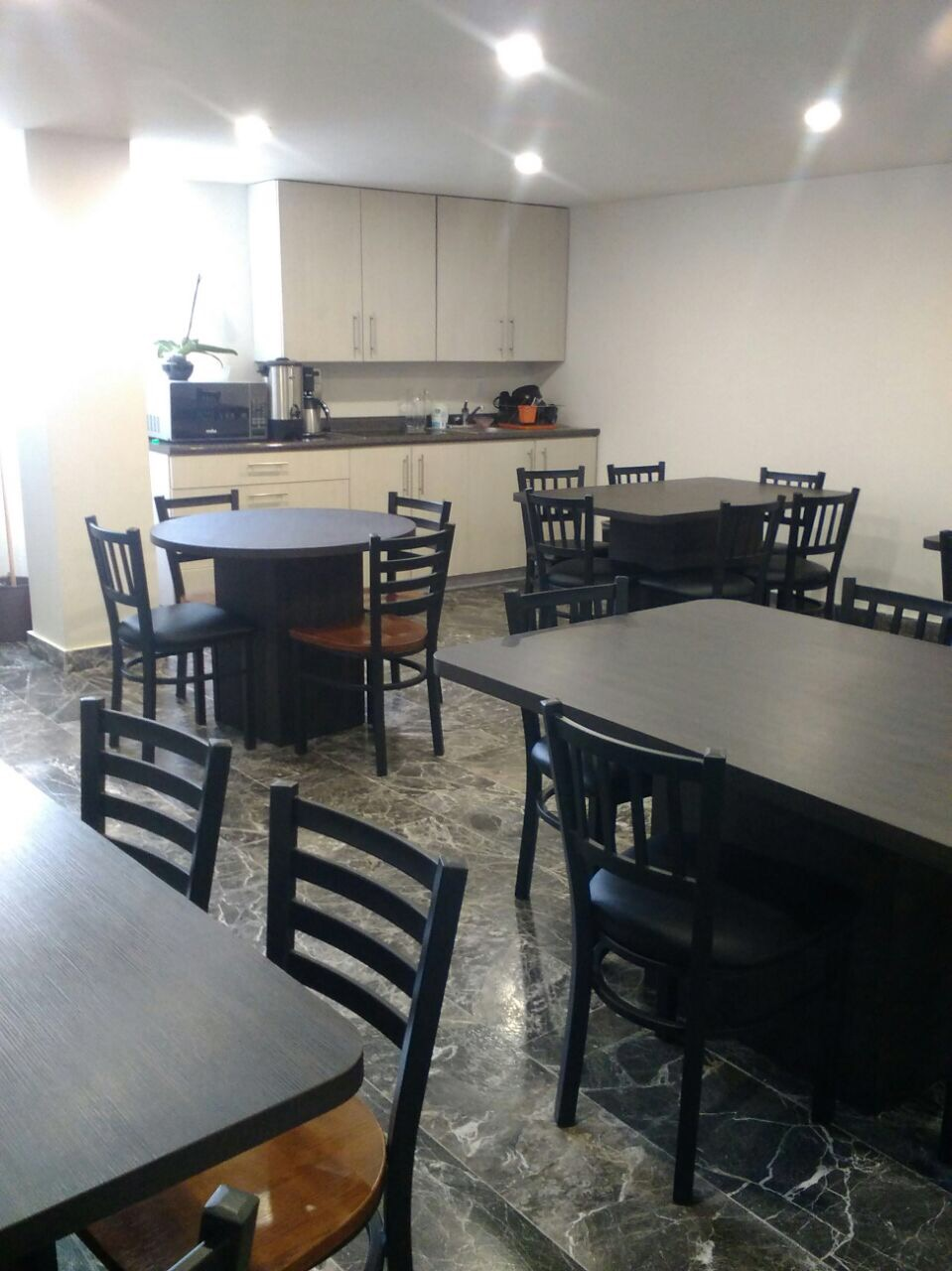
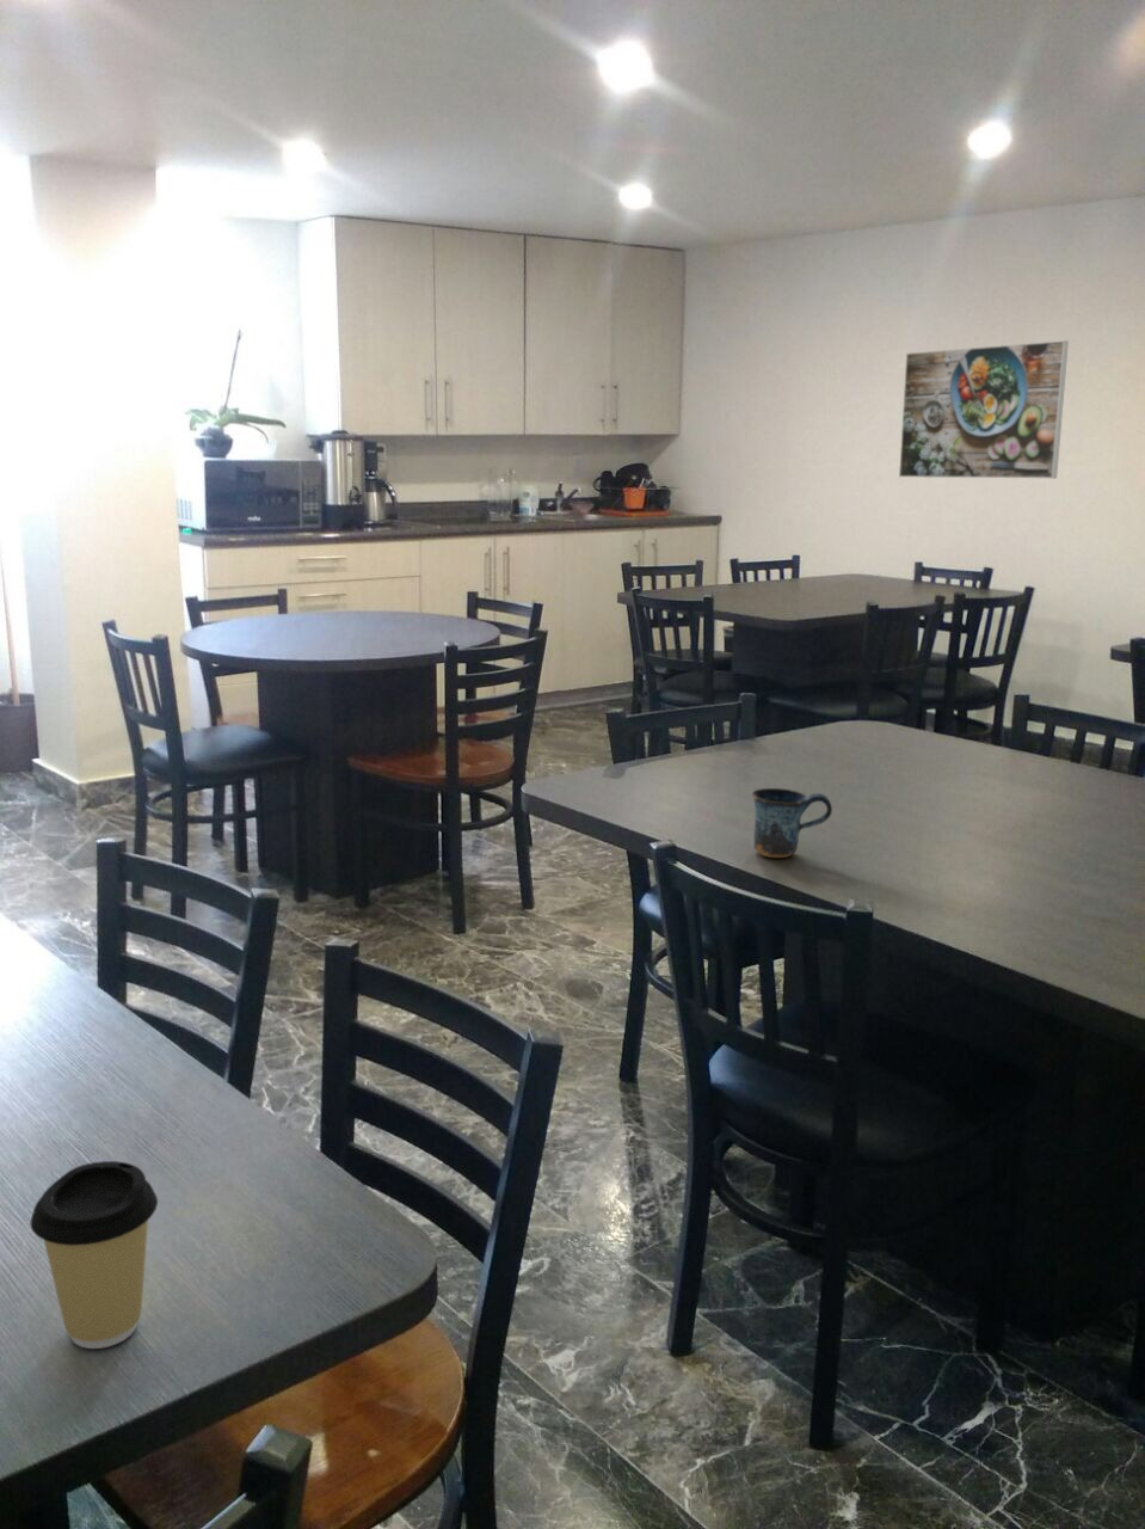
+ mug (787, 824)
+ coffee cup (97, 1258)
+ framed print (978, 413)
